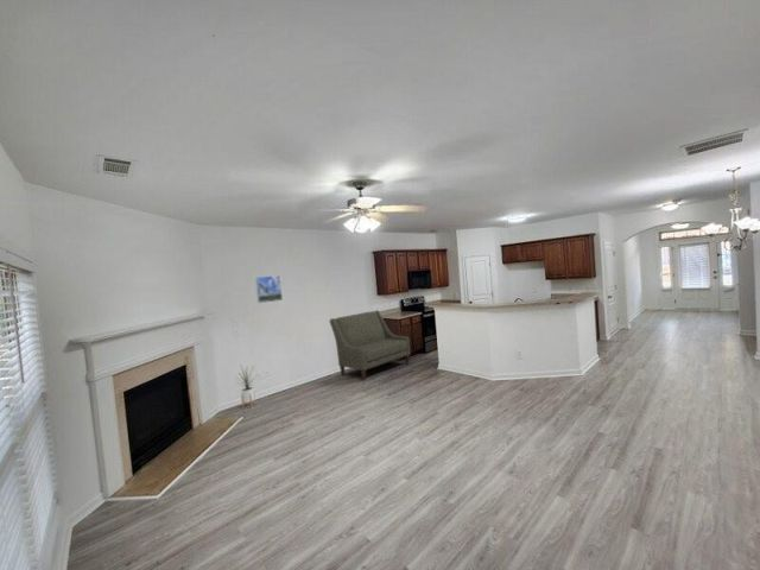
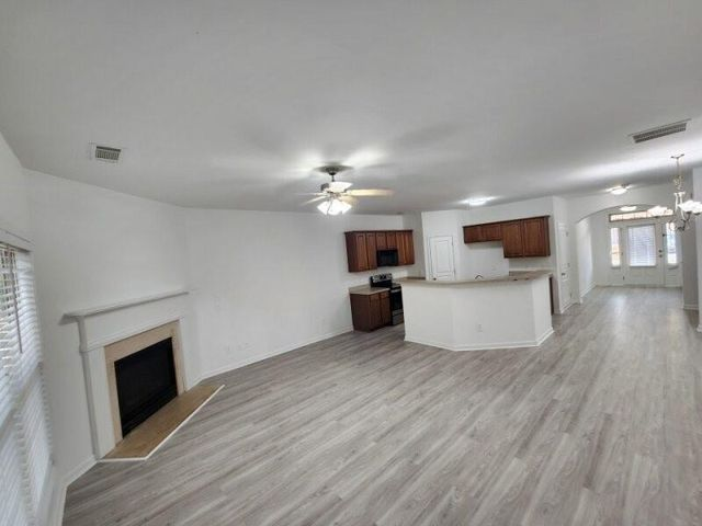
- sofa (370, 341)
- house plant (246, 382)
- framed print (268, 289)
